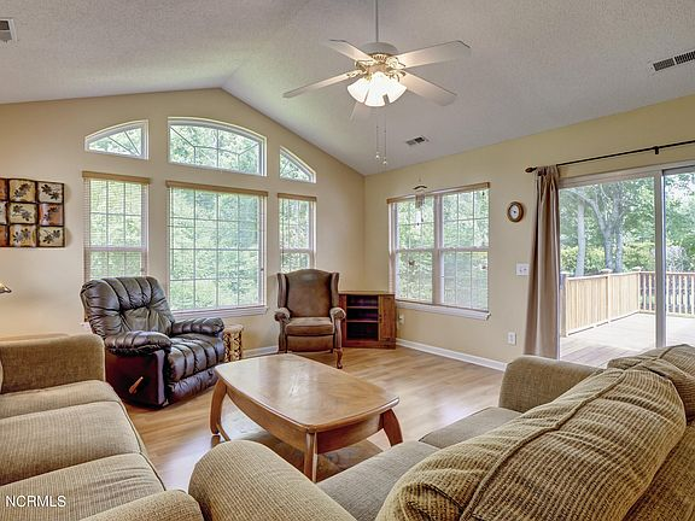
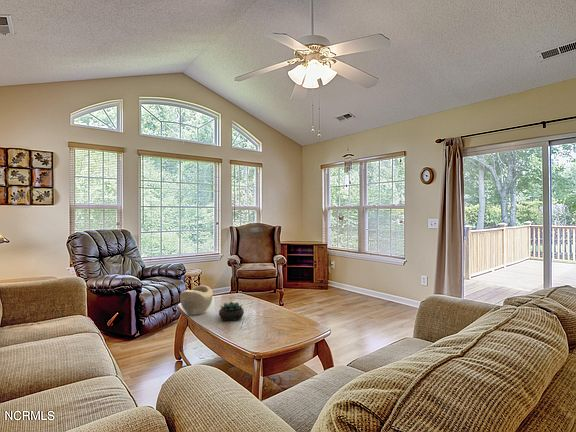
+ succulent plant (231, 310)
+ decorative bowl (196, 300)
